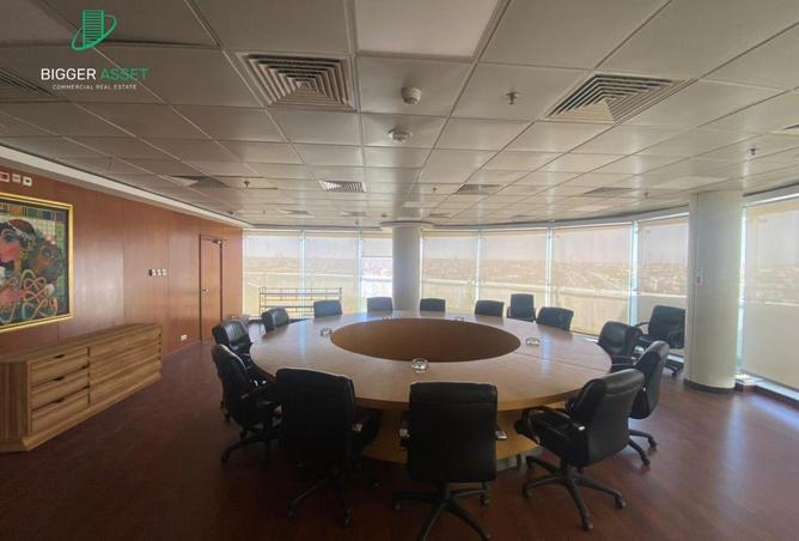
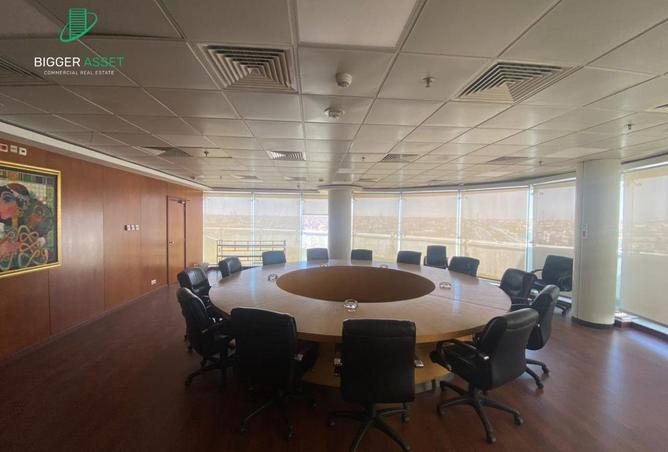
- sideboard (90, 371)
